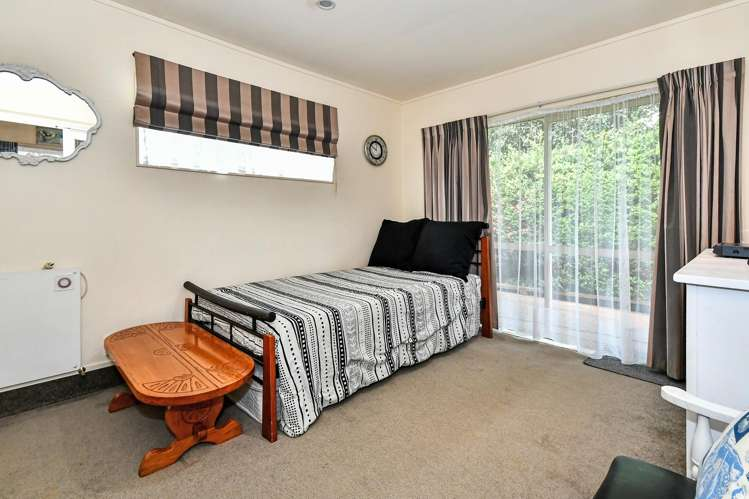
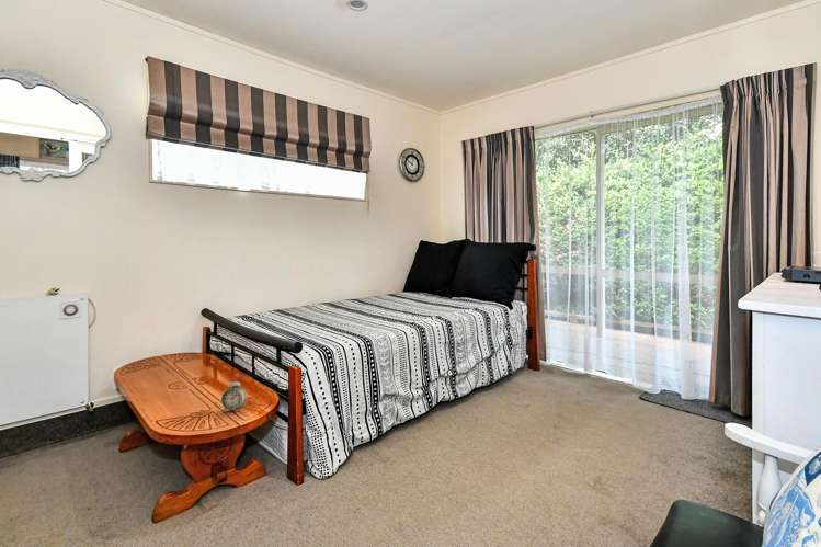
+ alarm clock (233, 392)
